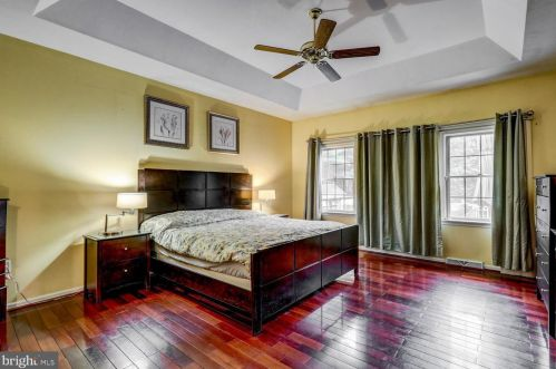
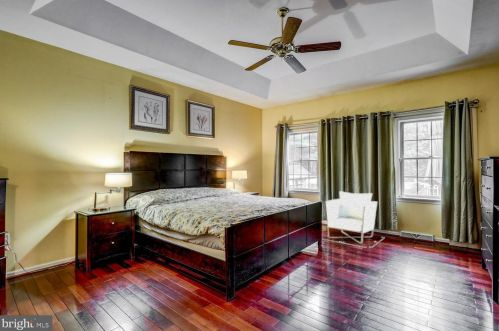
+ armchair (352, 215)
